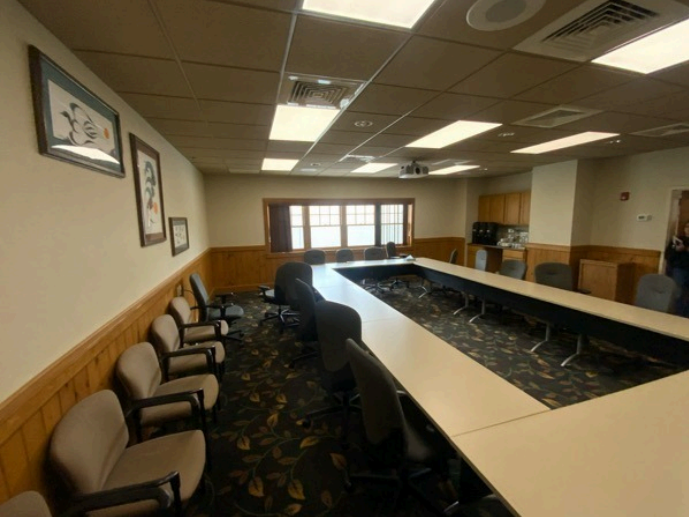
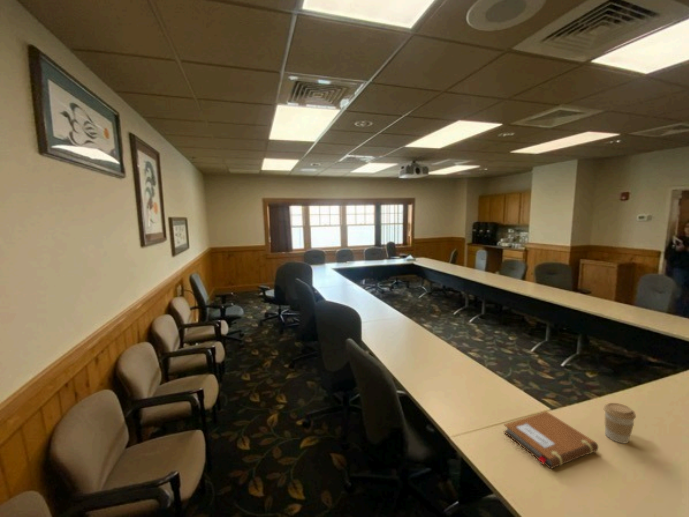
+ coffee cup (618, 421)
+ notebook (547, 438)
